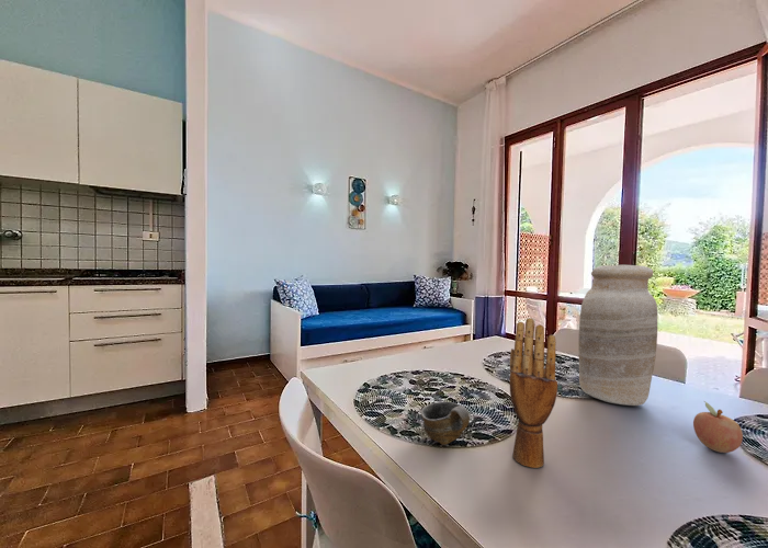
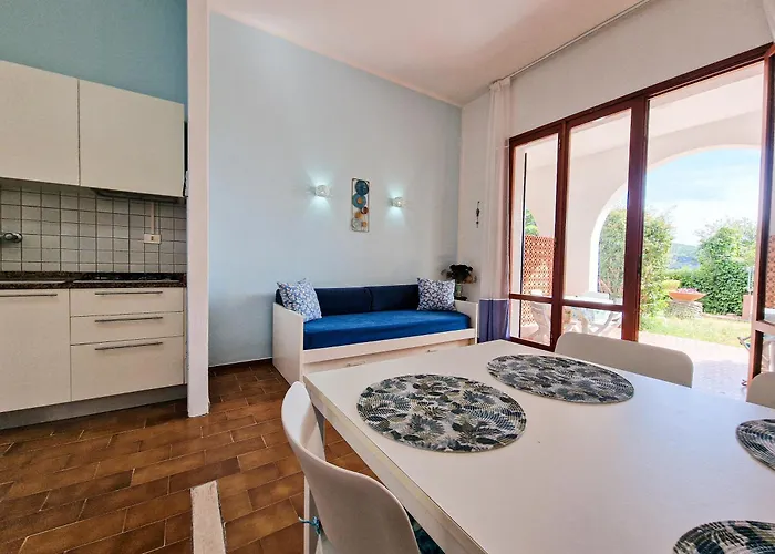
- fruit (716, 427)
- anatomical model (528, 388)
- cup (442, 420)
- vase (615, 331)
